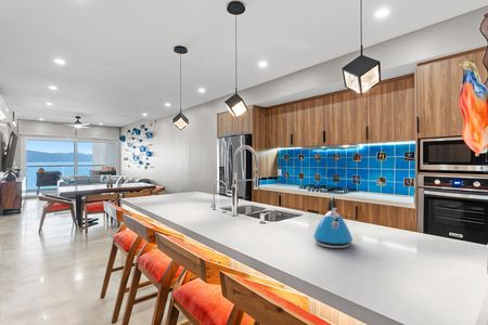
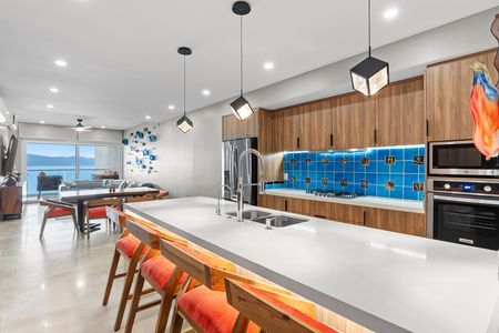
- kettle (332, 219)
